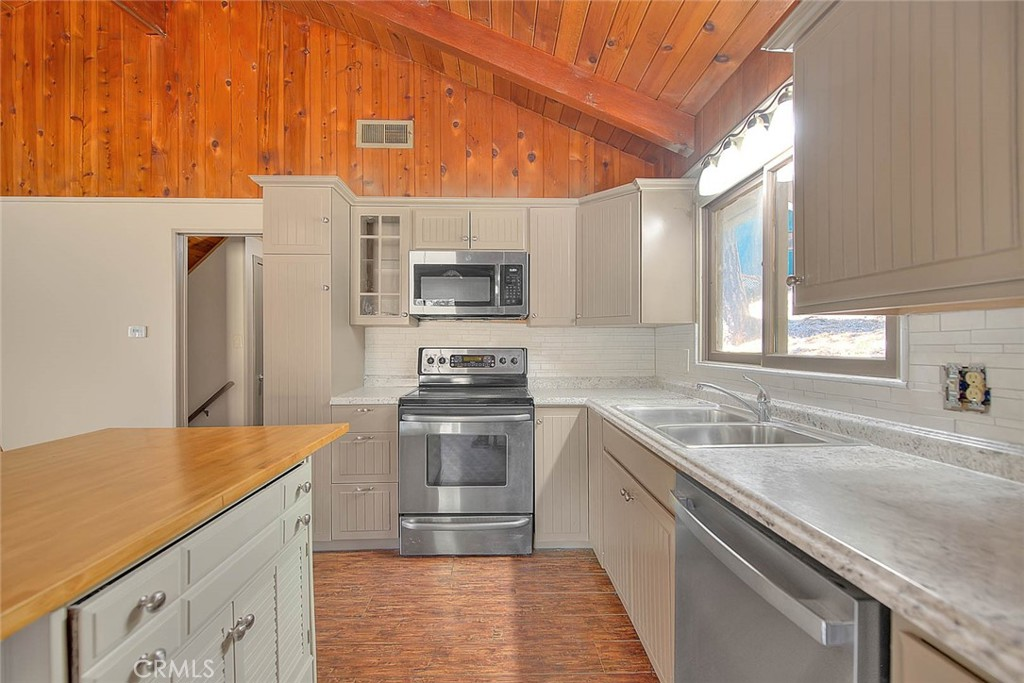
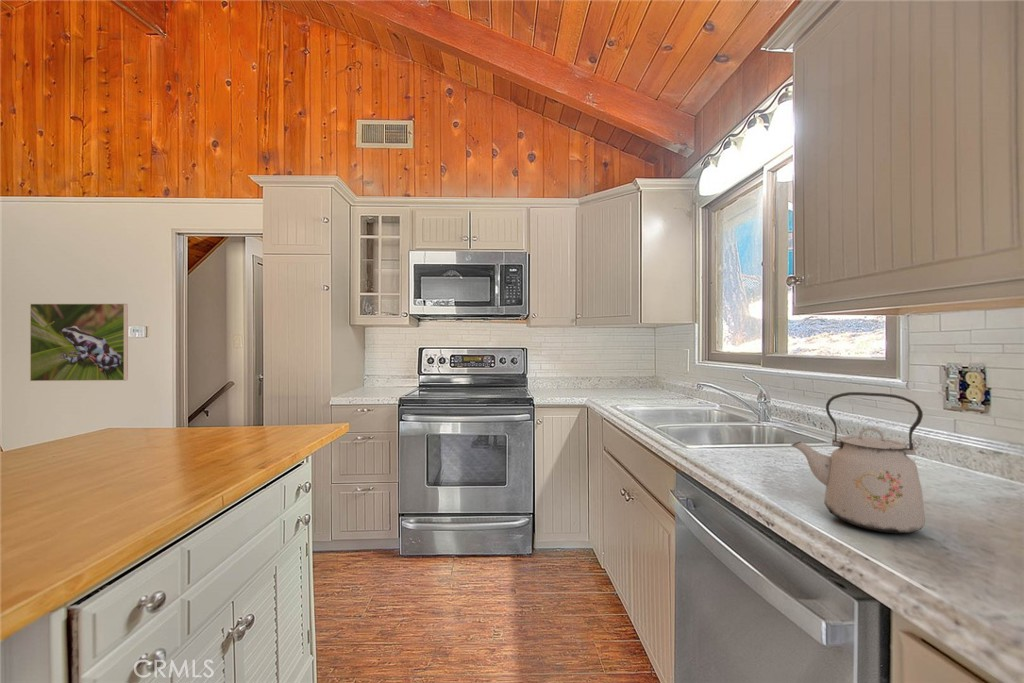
+ kettle (853, 455)
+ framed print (79, 342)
